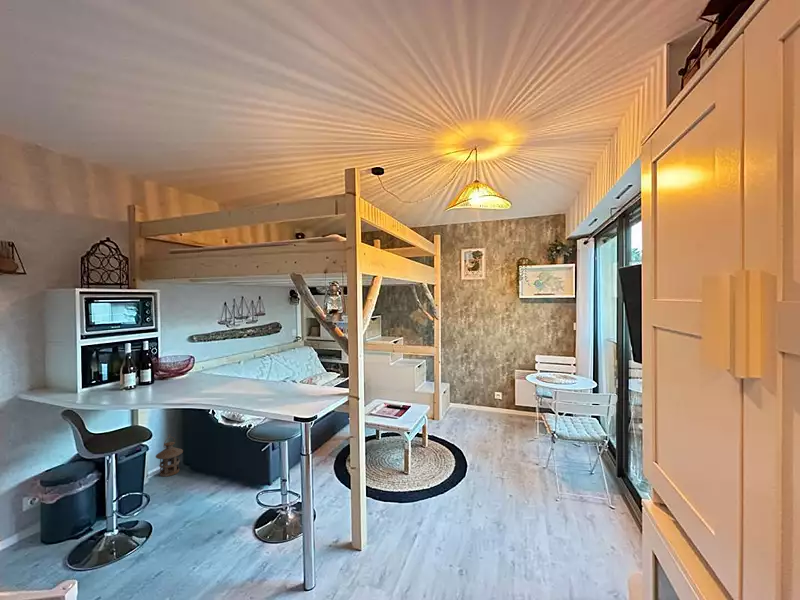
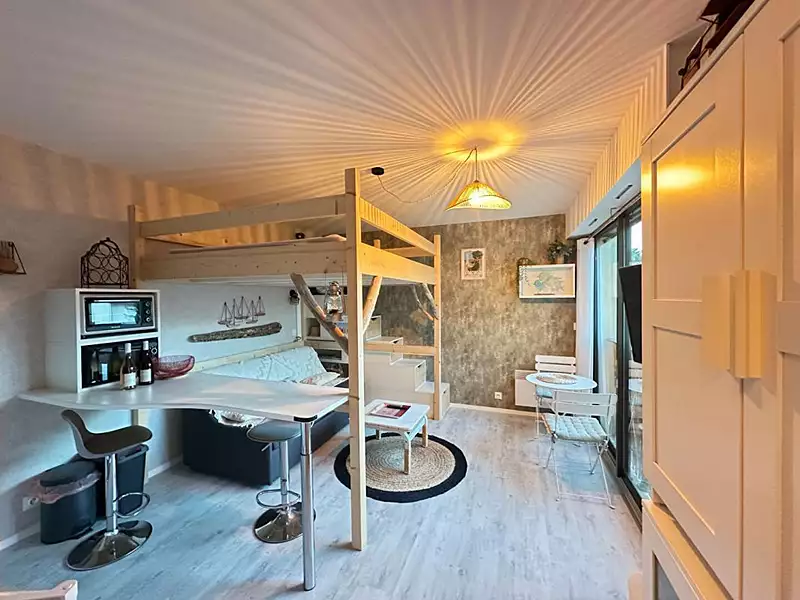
- lantern (169, 453)
